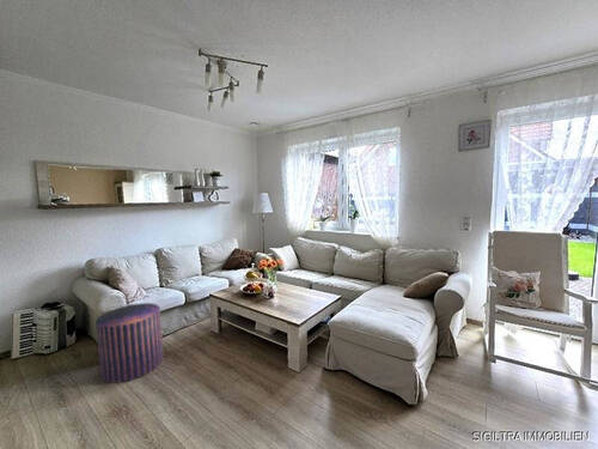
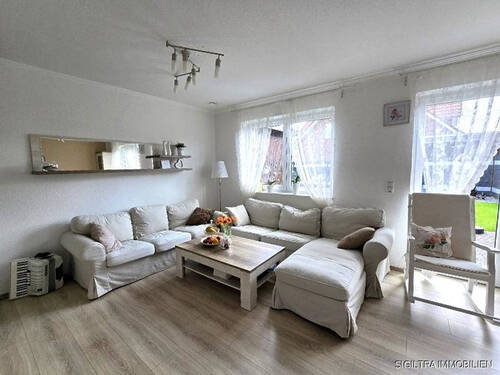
- pouf (130, 339)
